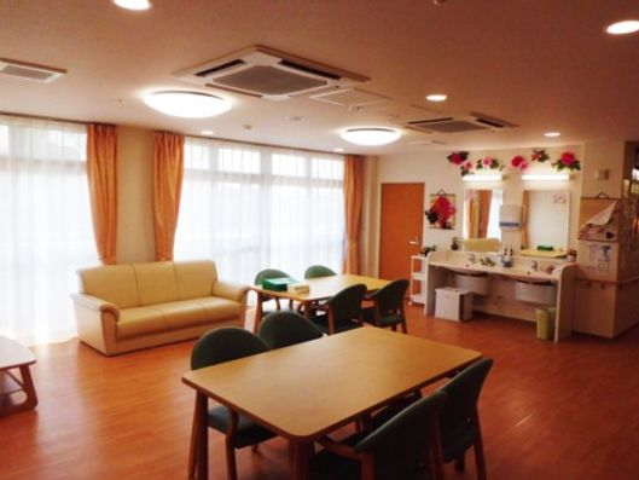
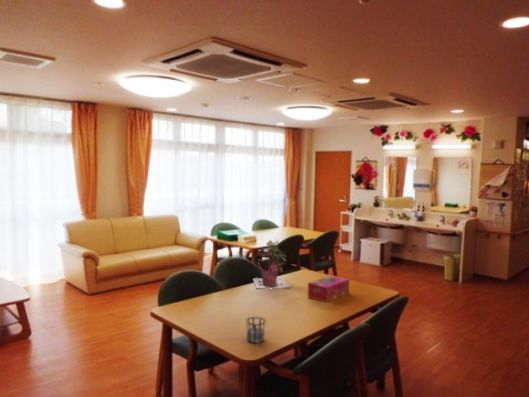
+ tissue box (328, 288)
+ potted flower (272, 261)
+ cup (255, 329)
